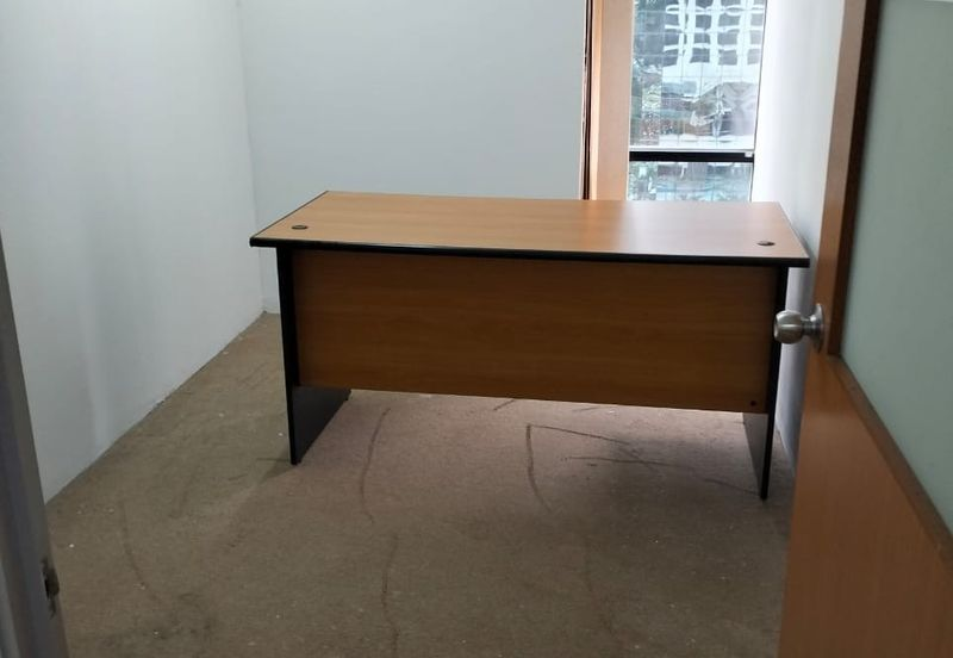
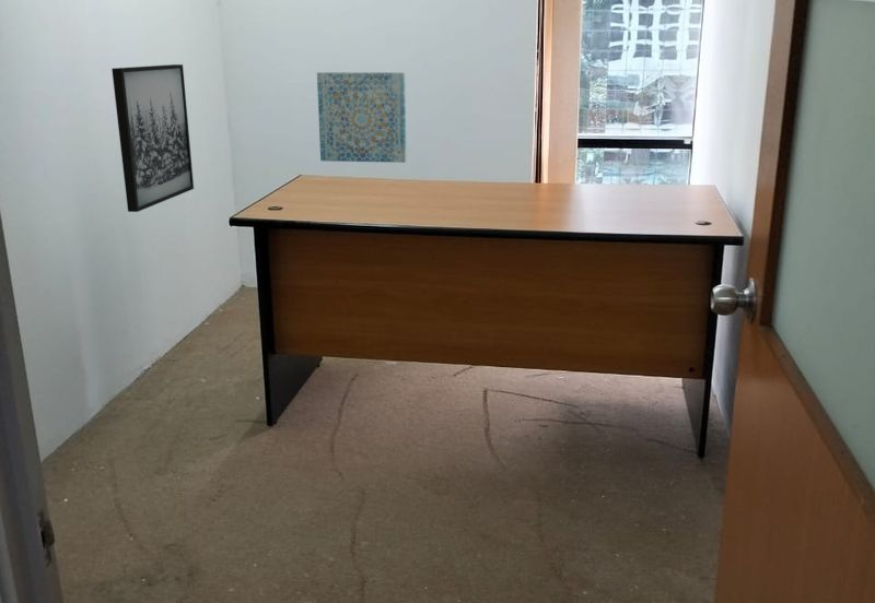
+ wall art (156, 134)
+ wall art (362, 117)
